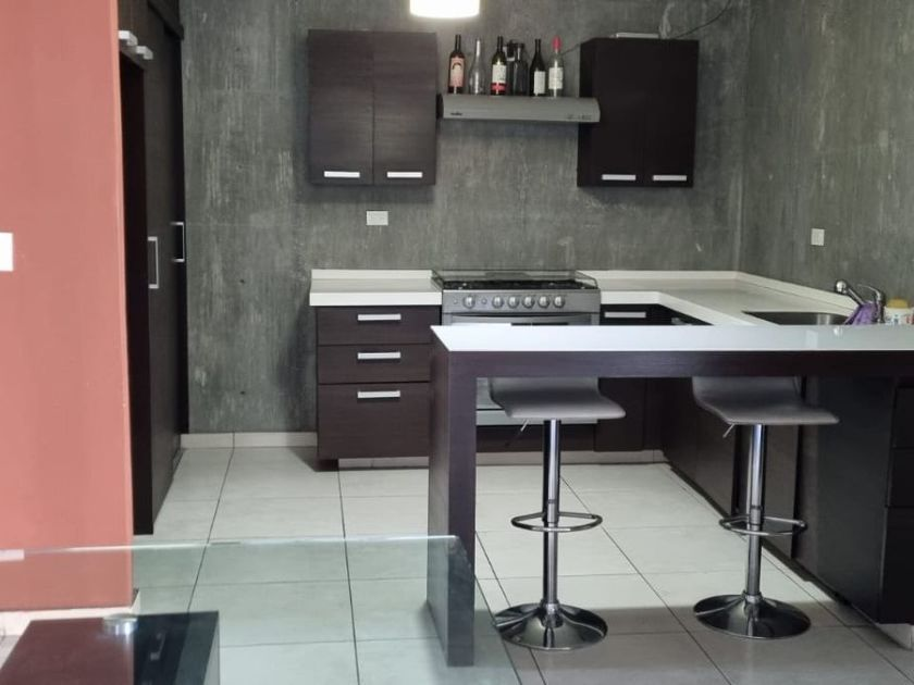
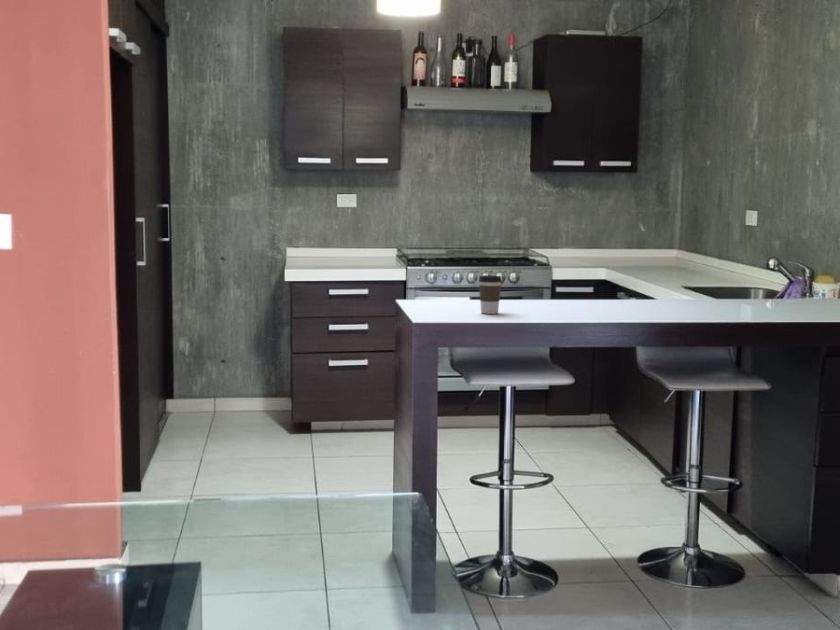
+ coffee cup (489, 294)
